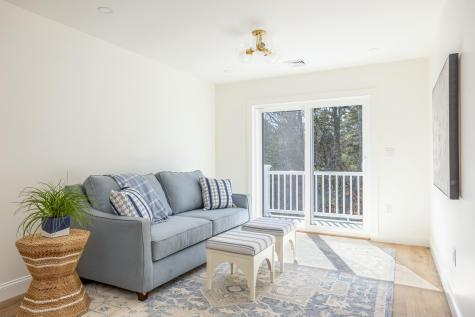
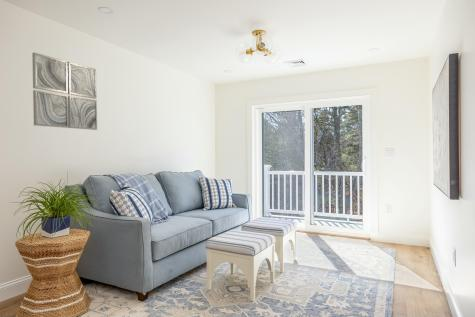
+ wall art (67, 95)
